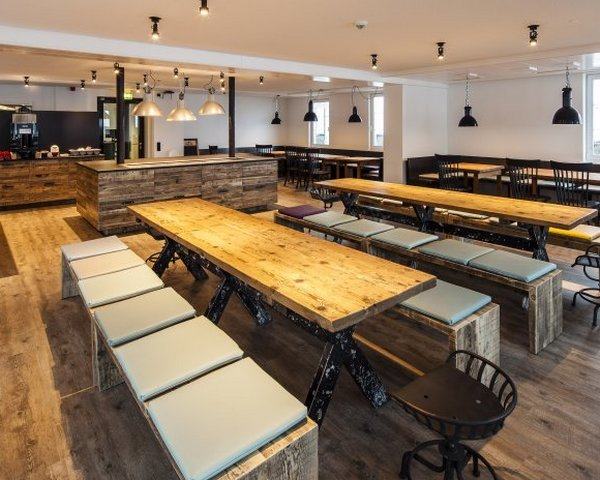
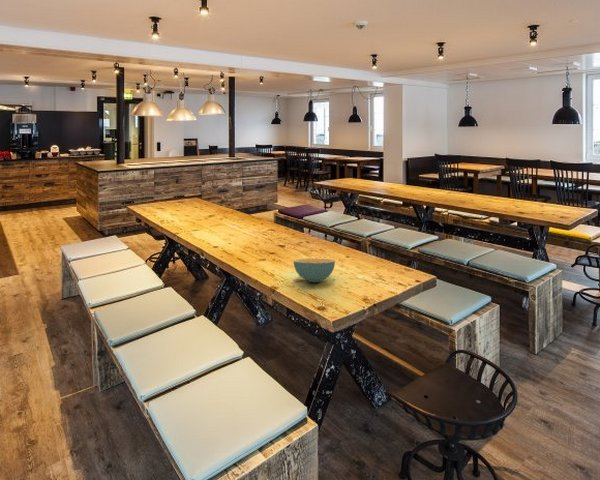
+ cereal bowl (314, 271)
